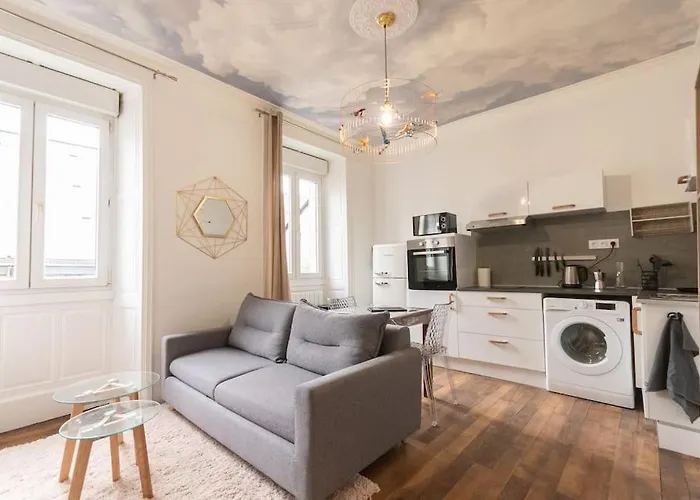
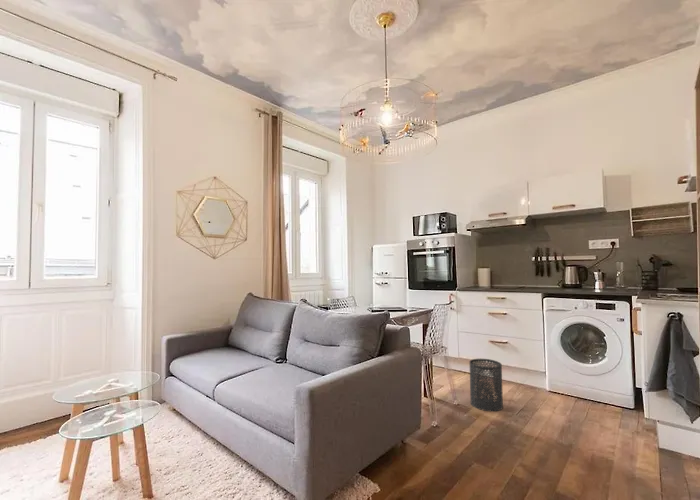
+ trash can (485, 383)
